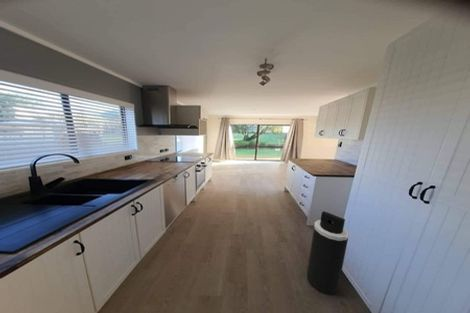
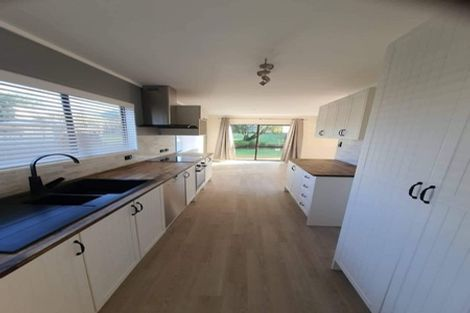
- trash can (327, 249)
